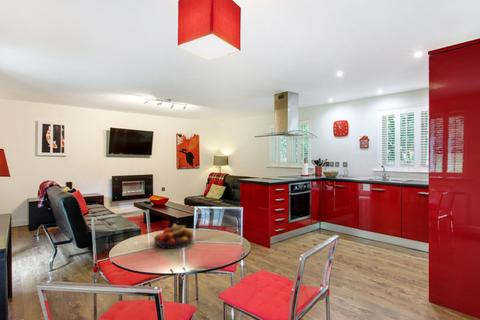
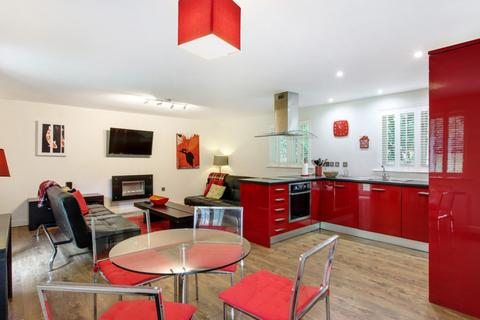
- fruit bowl (173, 234)
